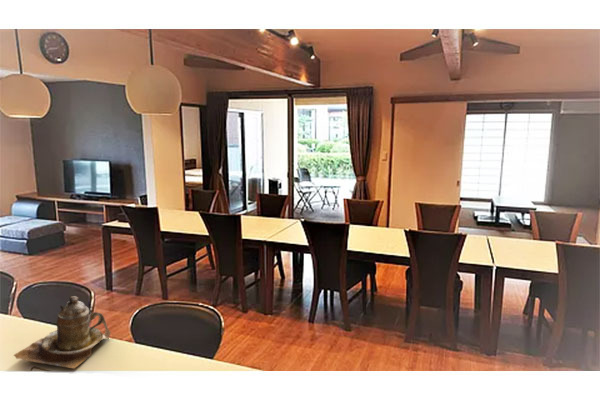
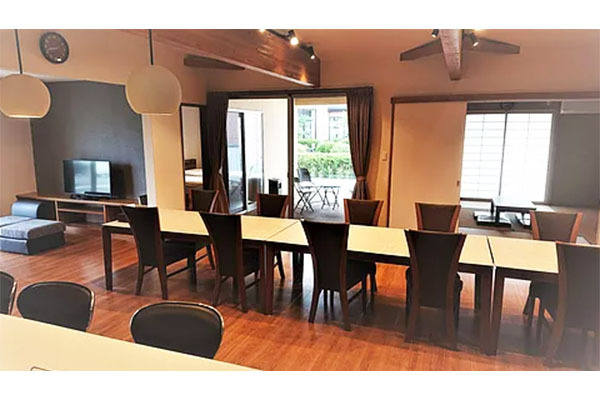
- teapot (65, 323)
